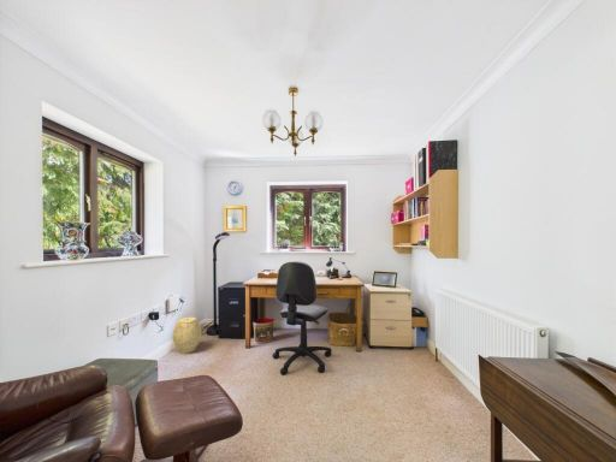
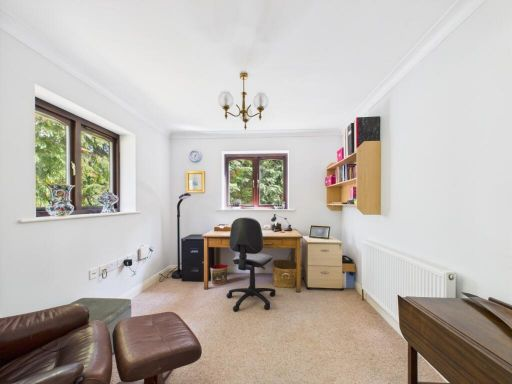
- woven basket (186, 333)
